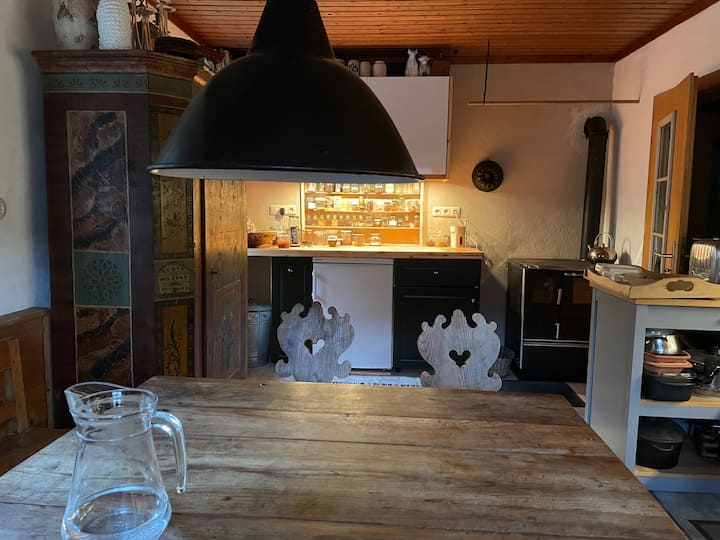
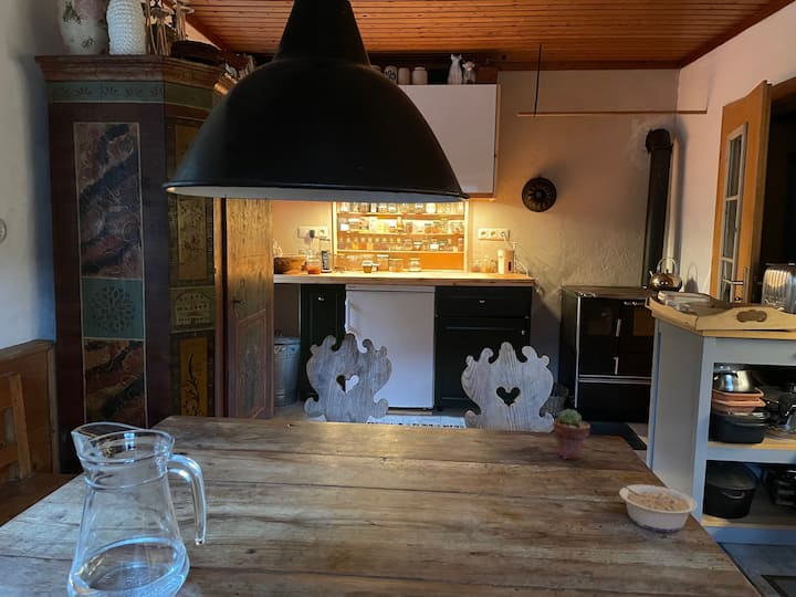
+ potted succulent (570, 432)
+ legume (653, 506)
